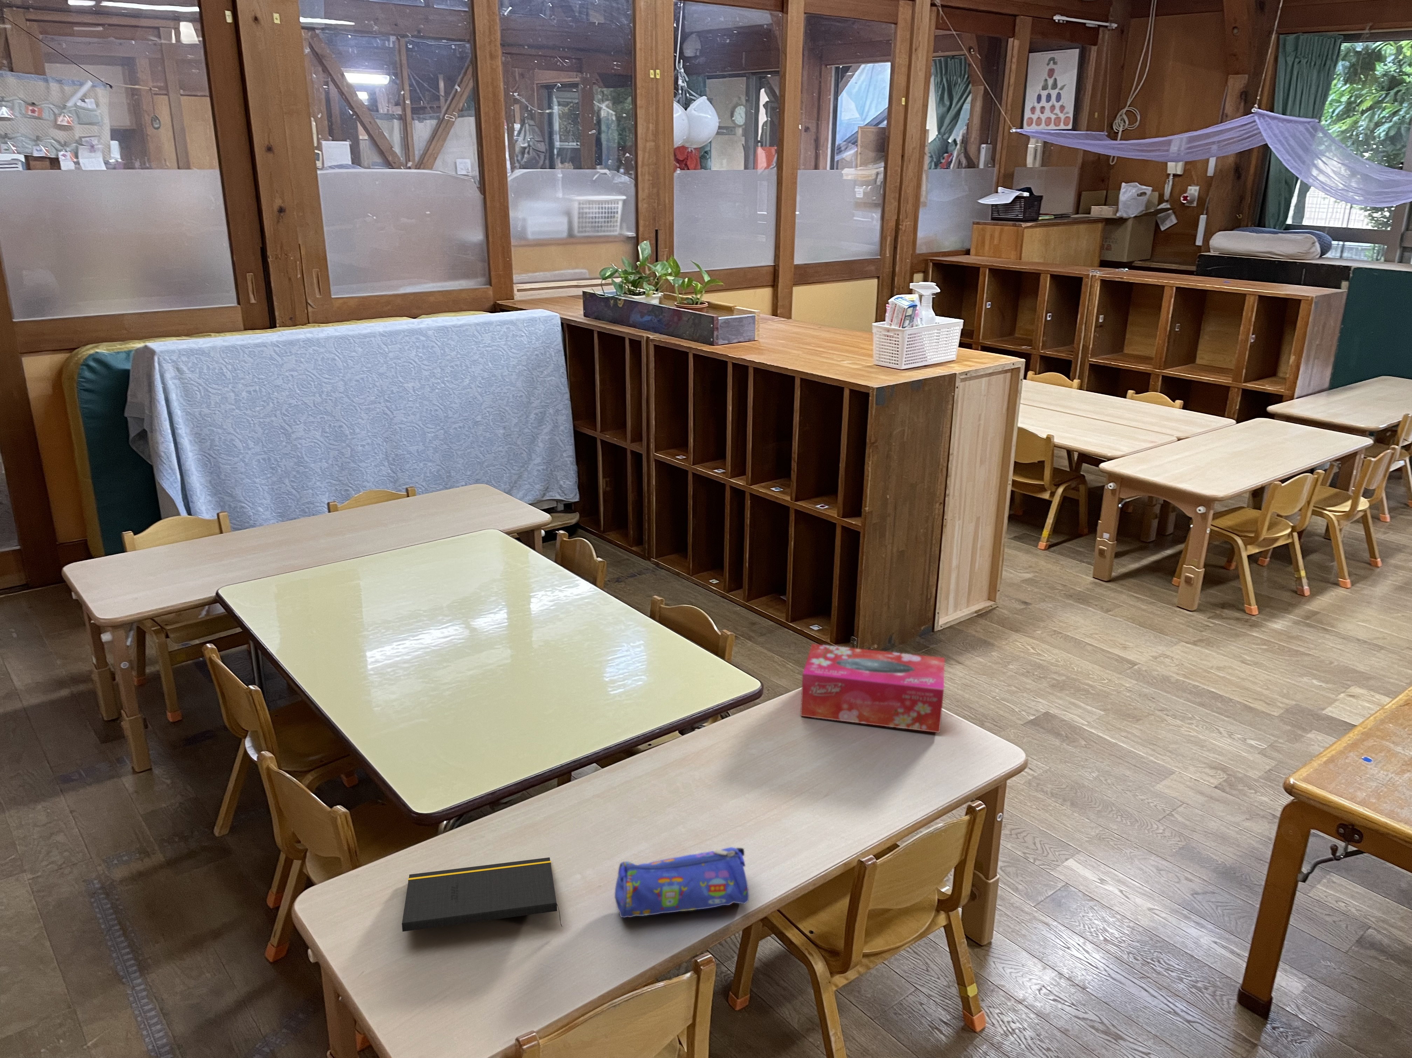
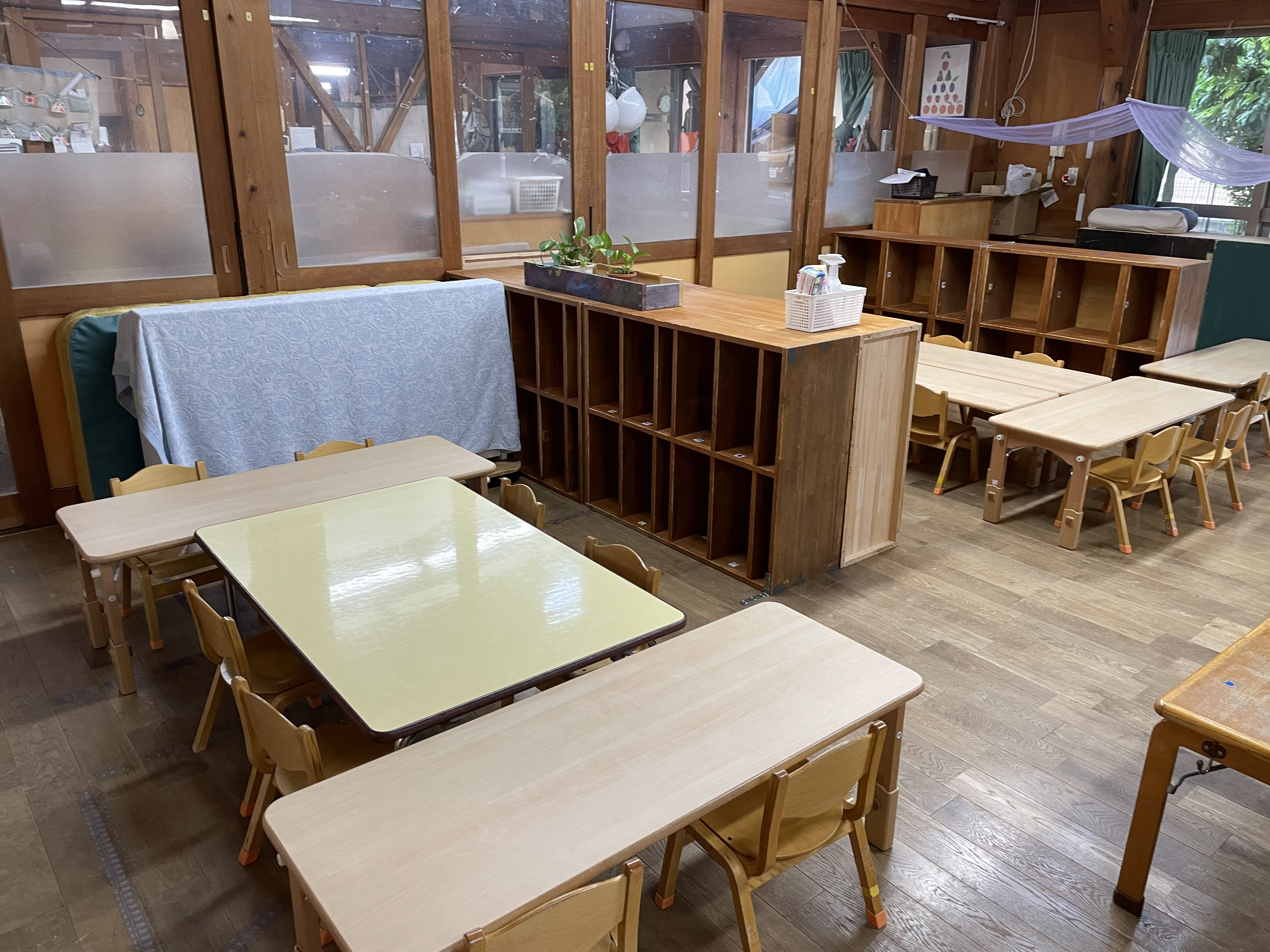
- tissue box (873, 687)
- notepad (480, 892)
- pencil case (683, 881)
